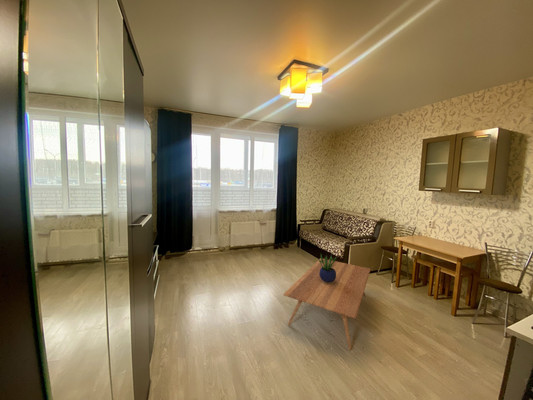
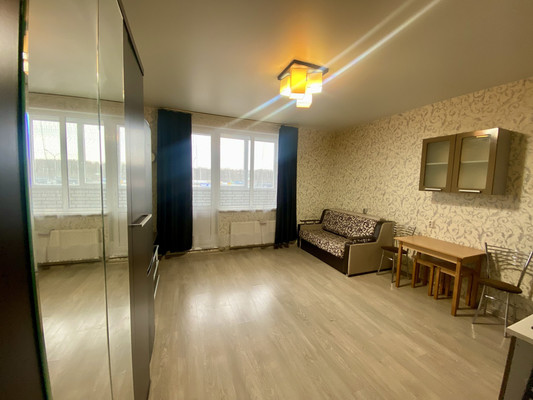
- coffee table (332, 294)
- potted plant (327, 268)
